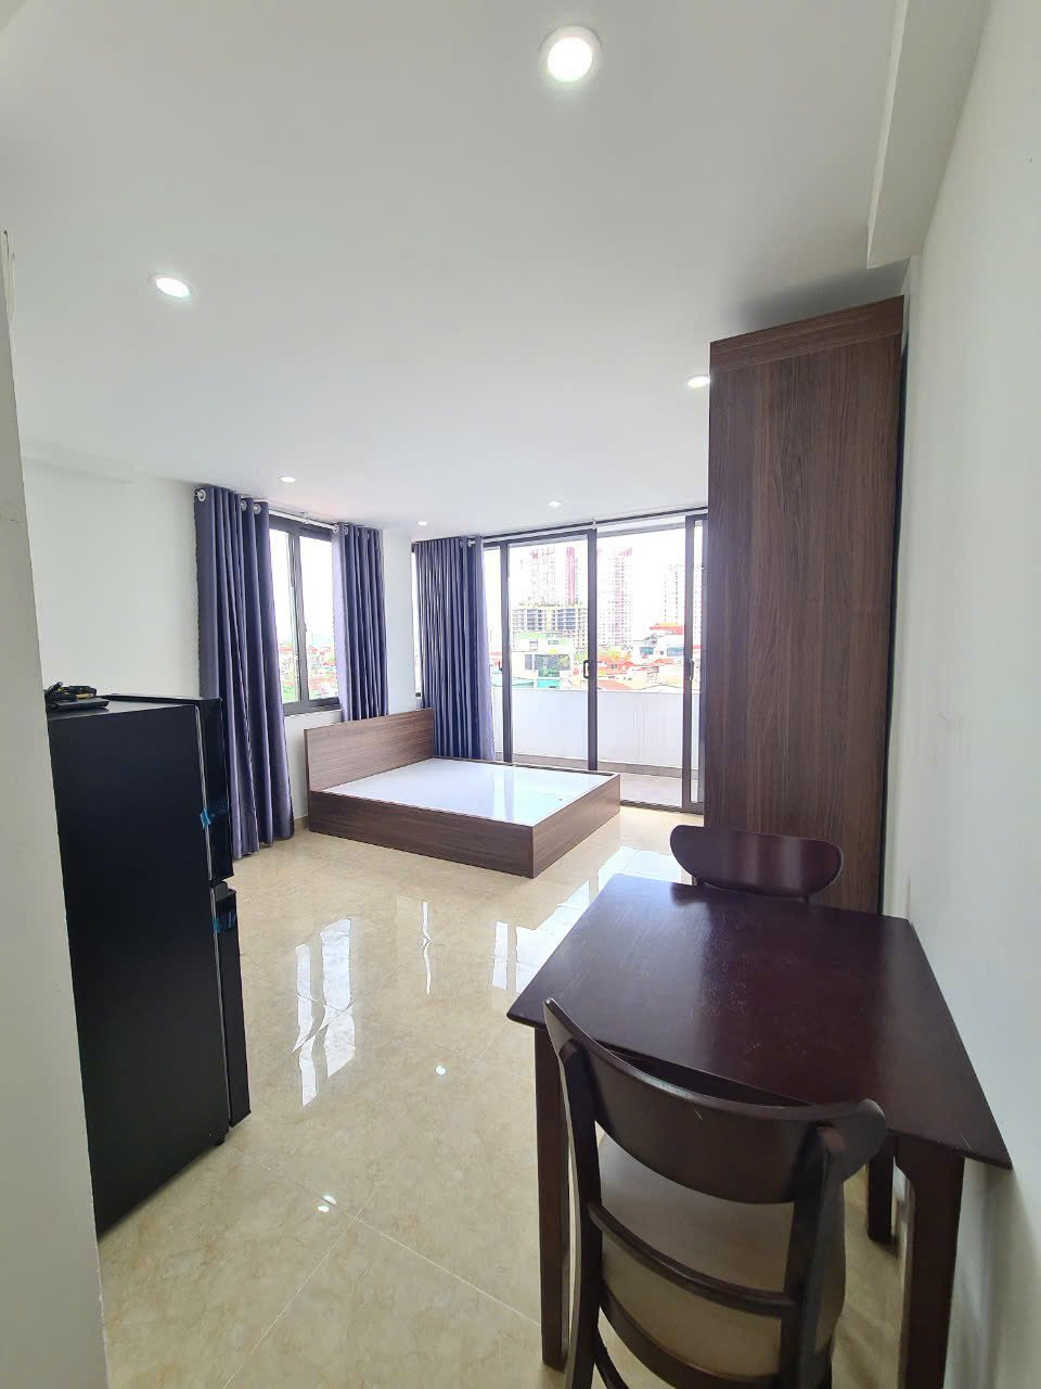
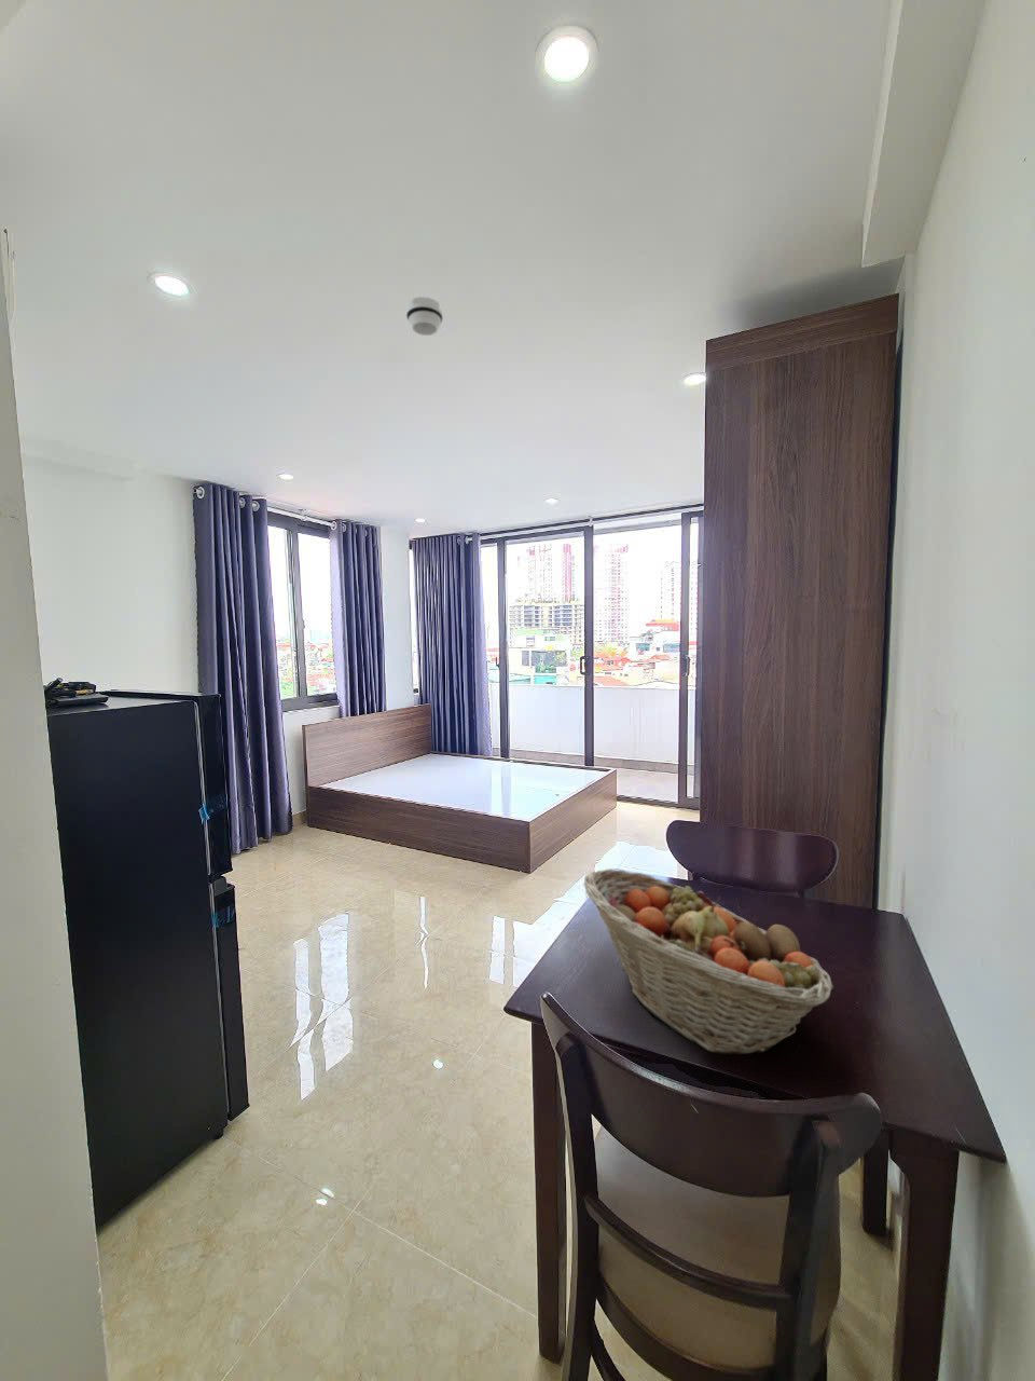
+ smoke detector (424, 318)
+ fruit basket (695, 942)
